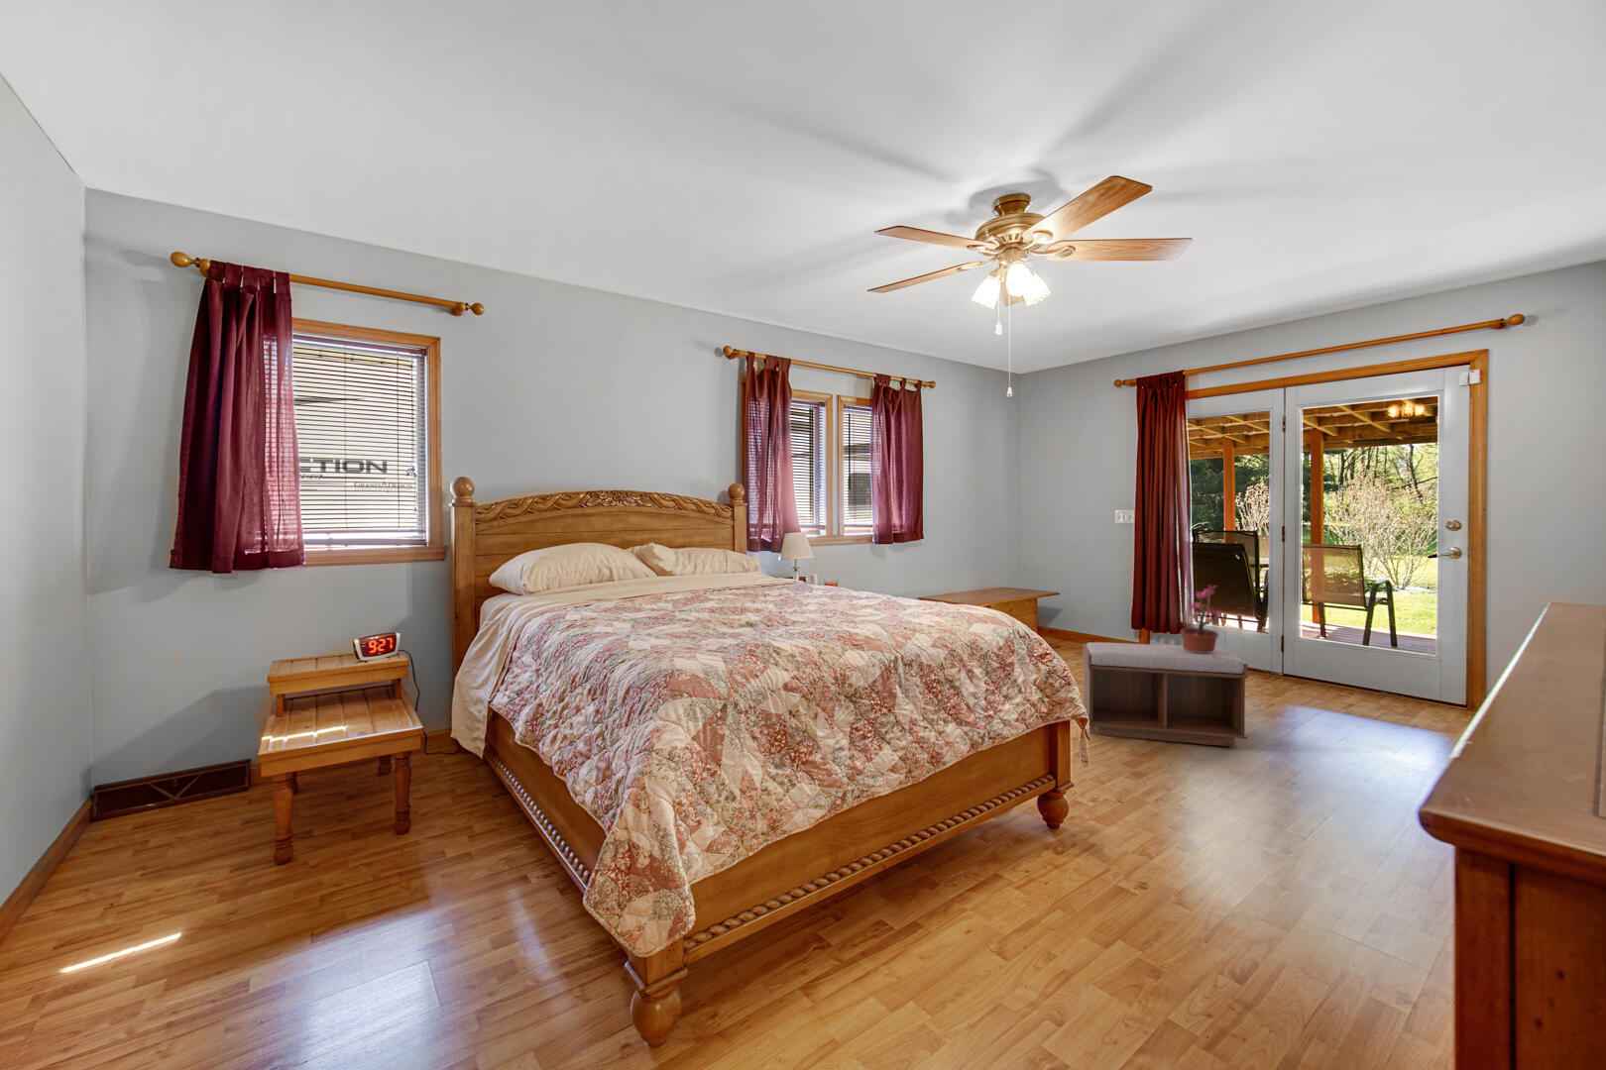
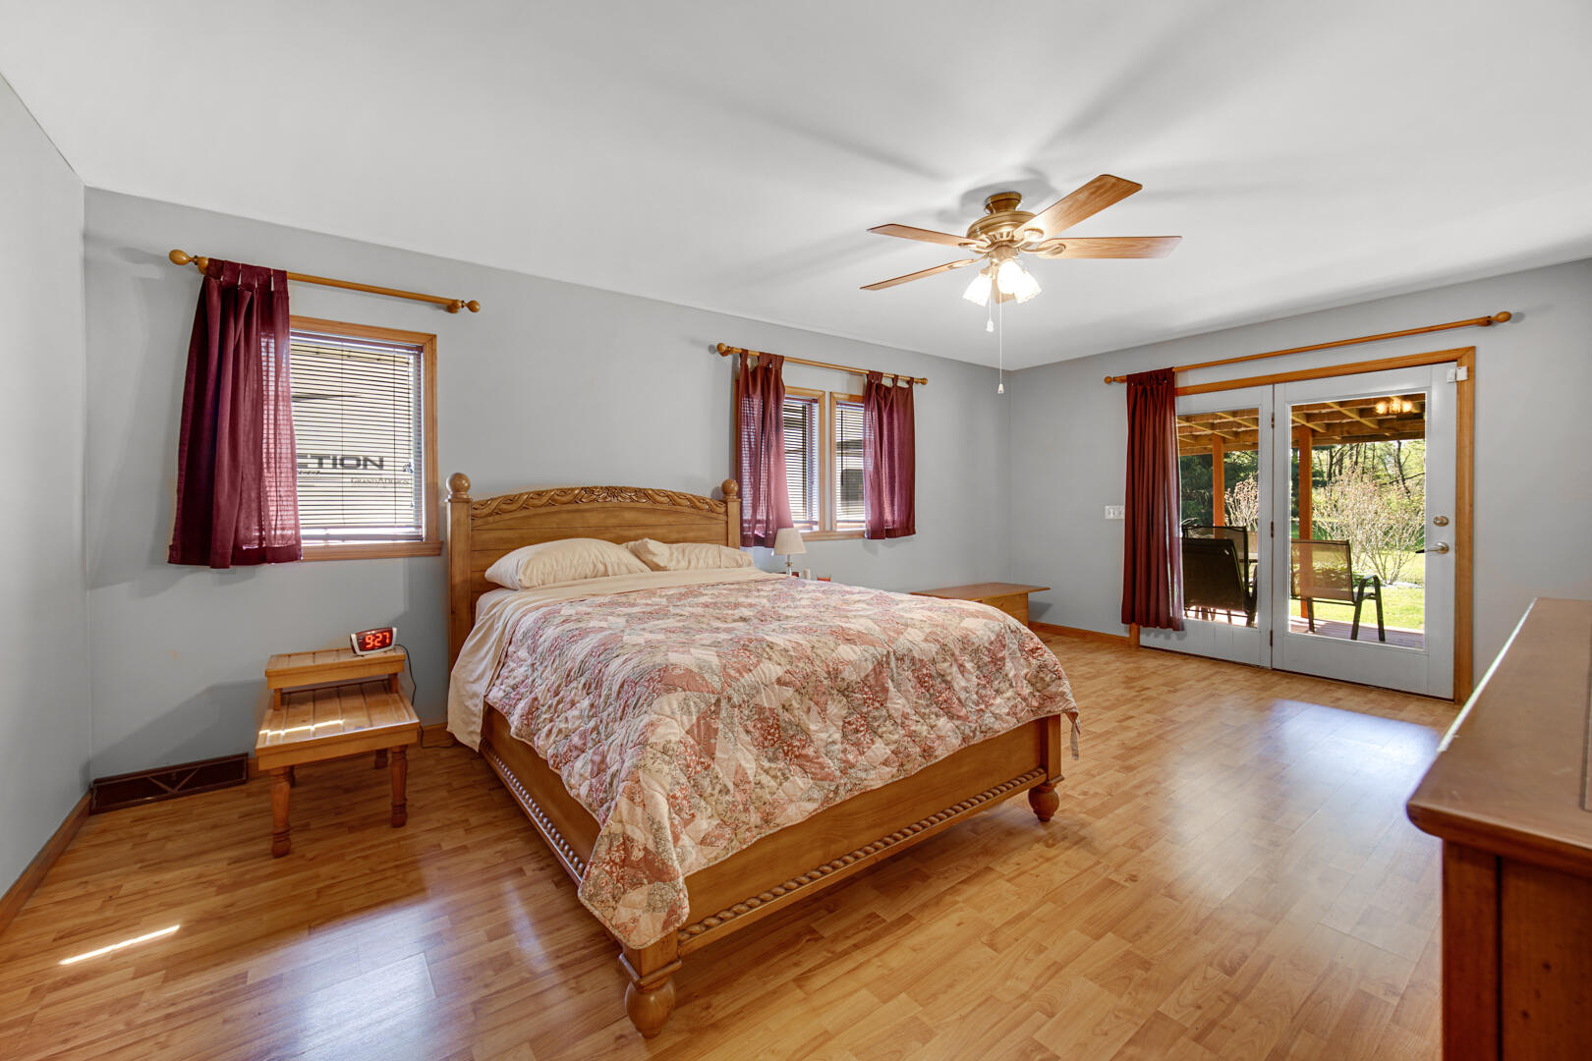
- bench (1158, 689)
- potted plant (1194, 617)
